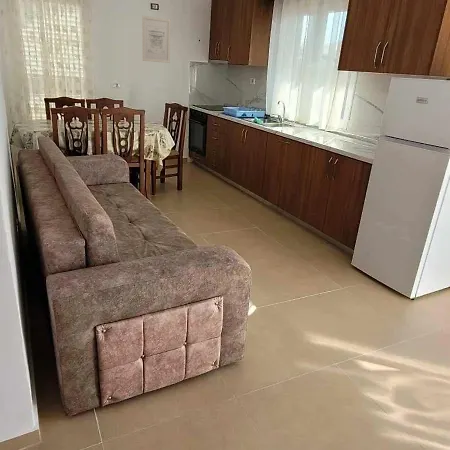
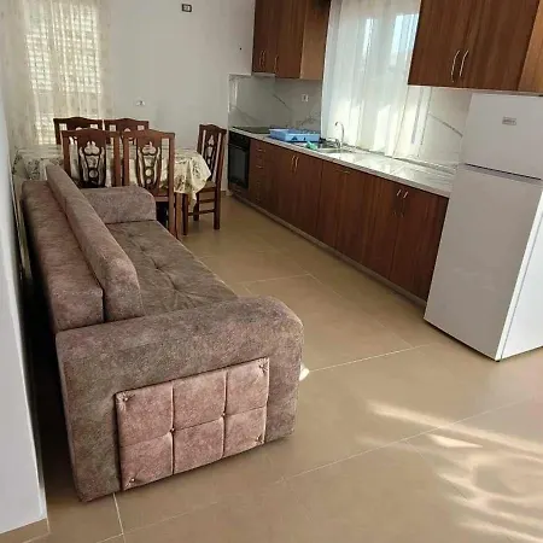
- wall art (156, 40)
